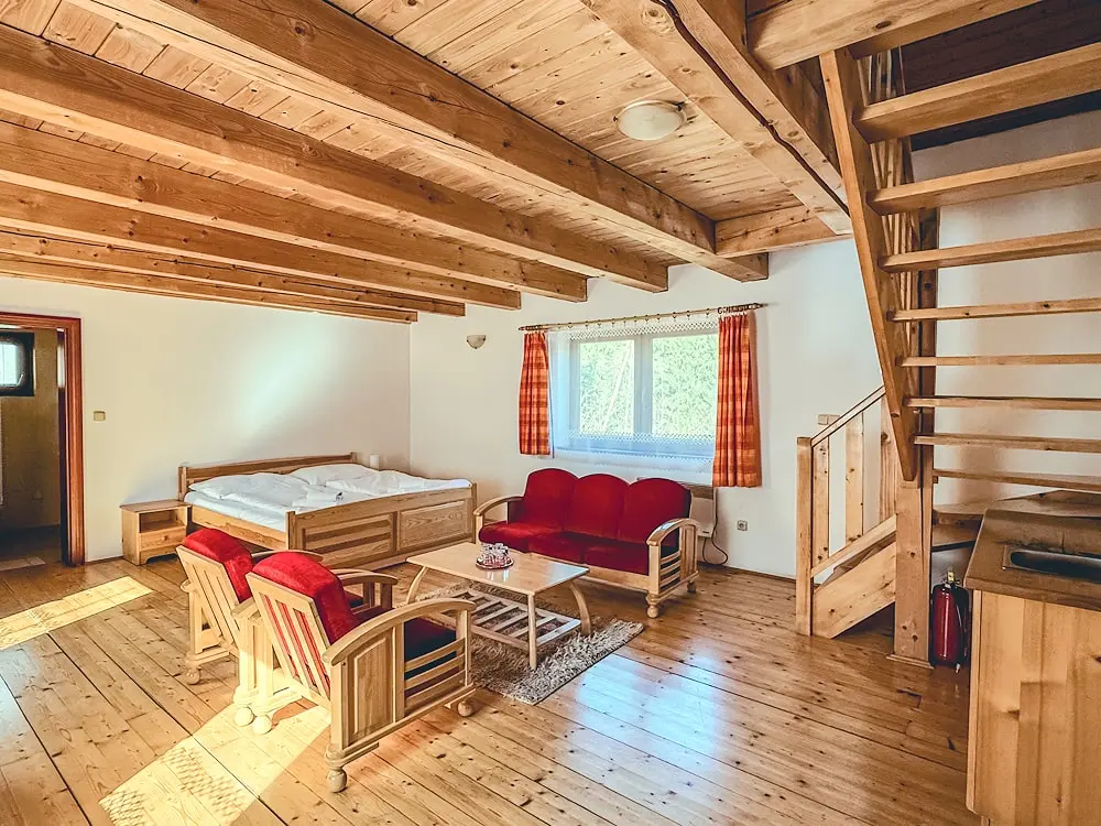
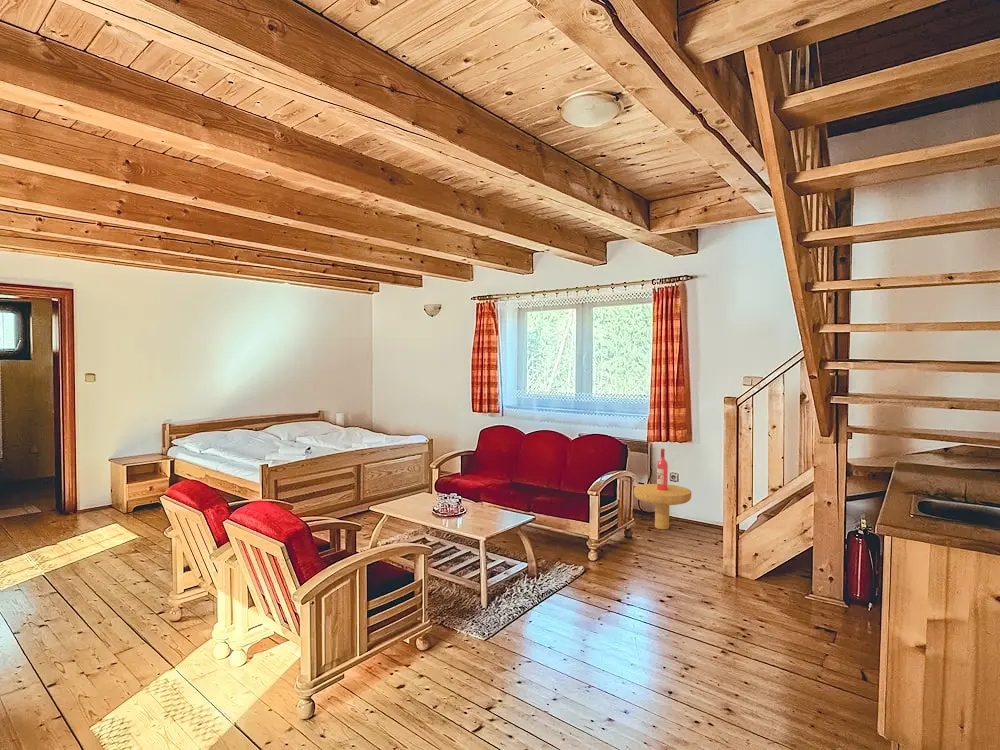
+ side table (662, 488)
